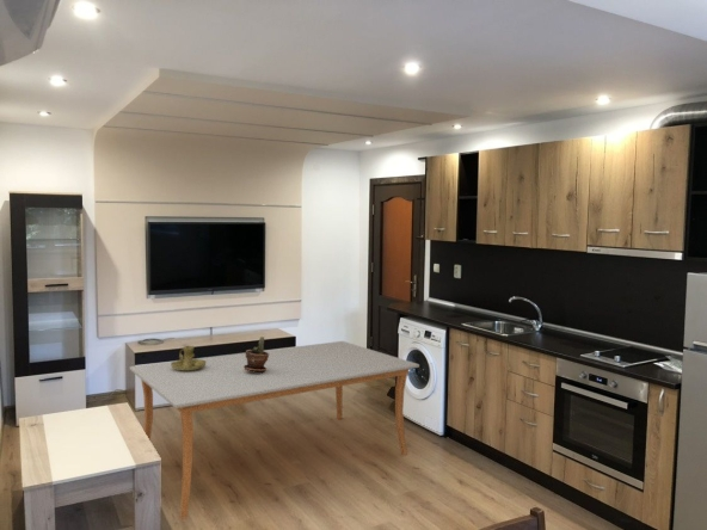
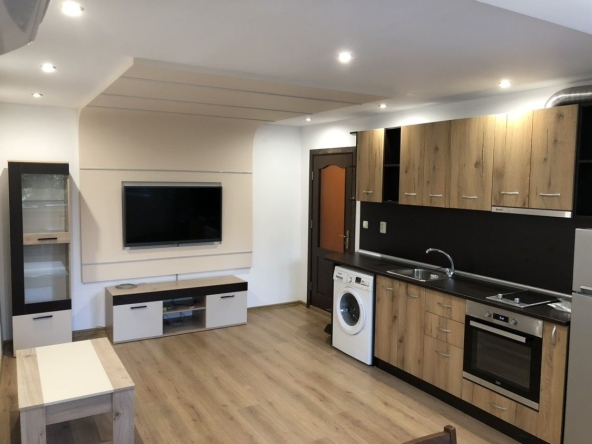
- potted plant (256, 353)
- candle holder (186, 356)
- dining table (277, 396)
